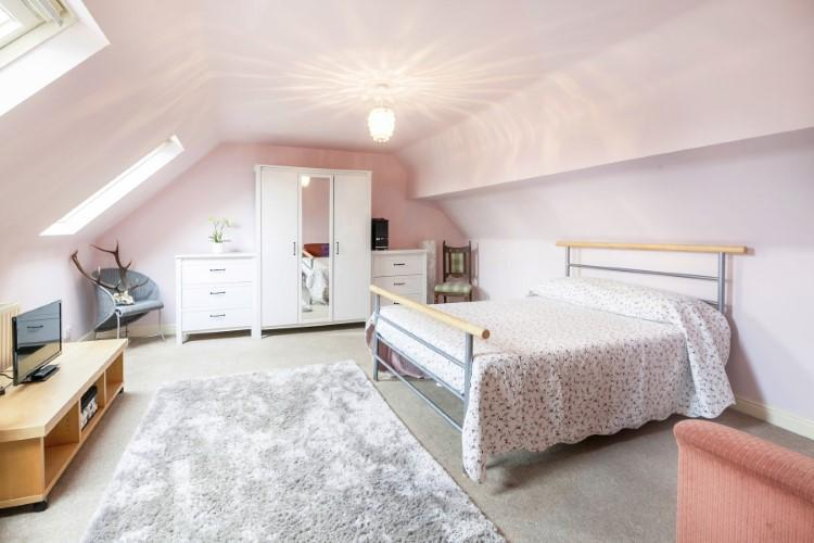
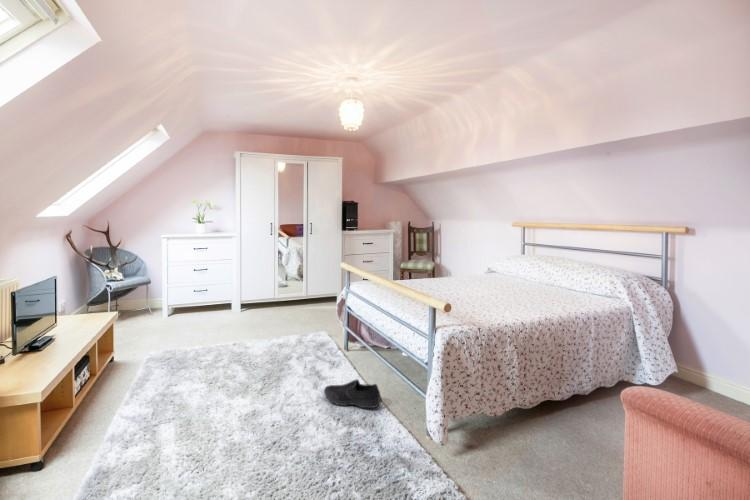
+ shoe (352, 391)
